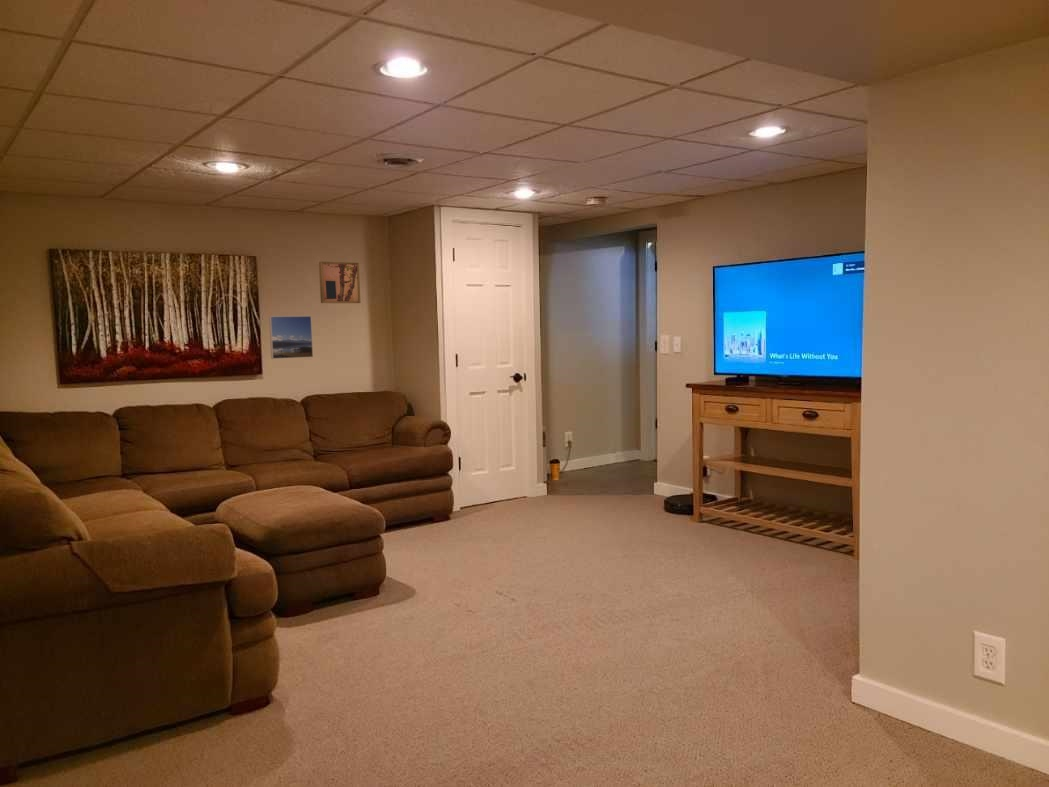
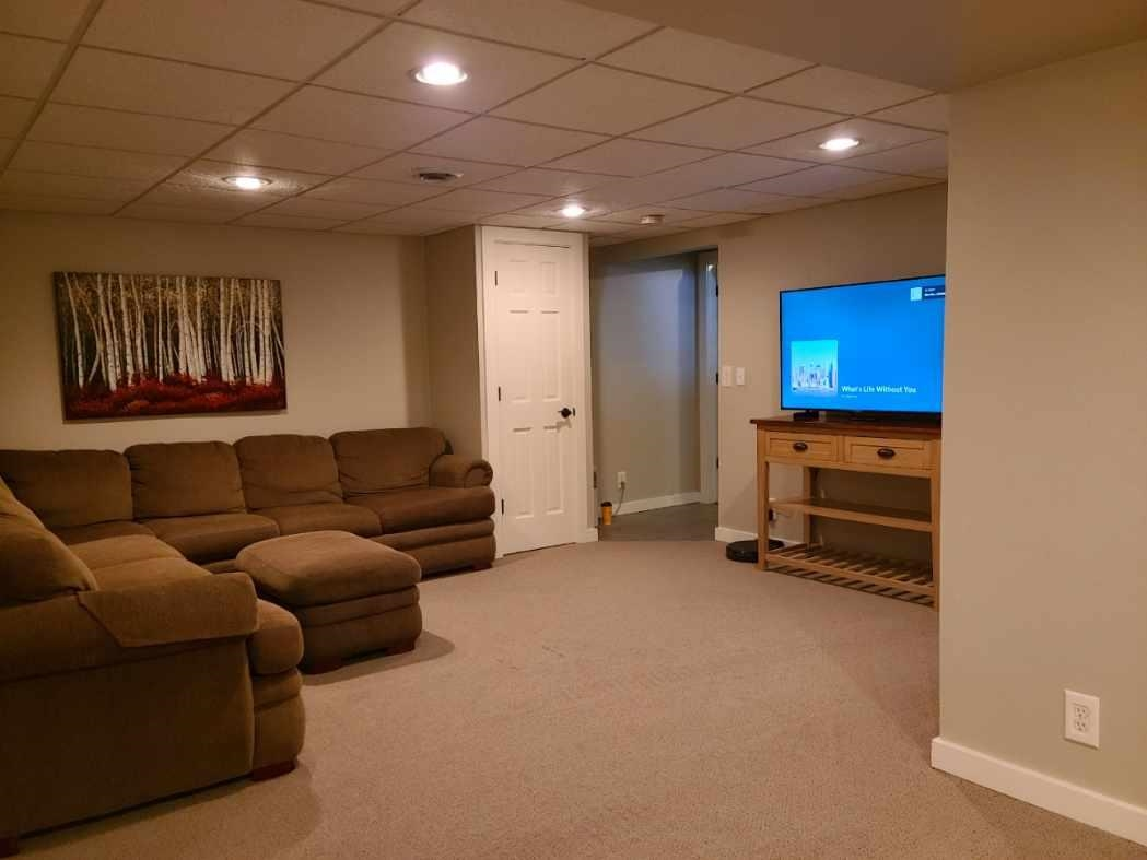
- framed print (291, 337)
- wall art (340, 282)
